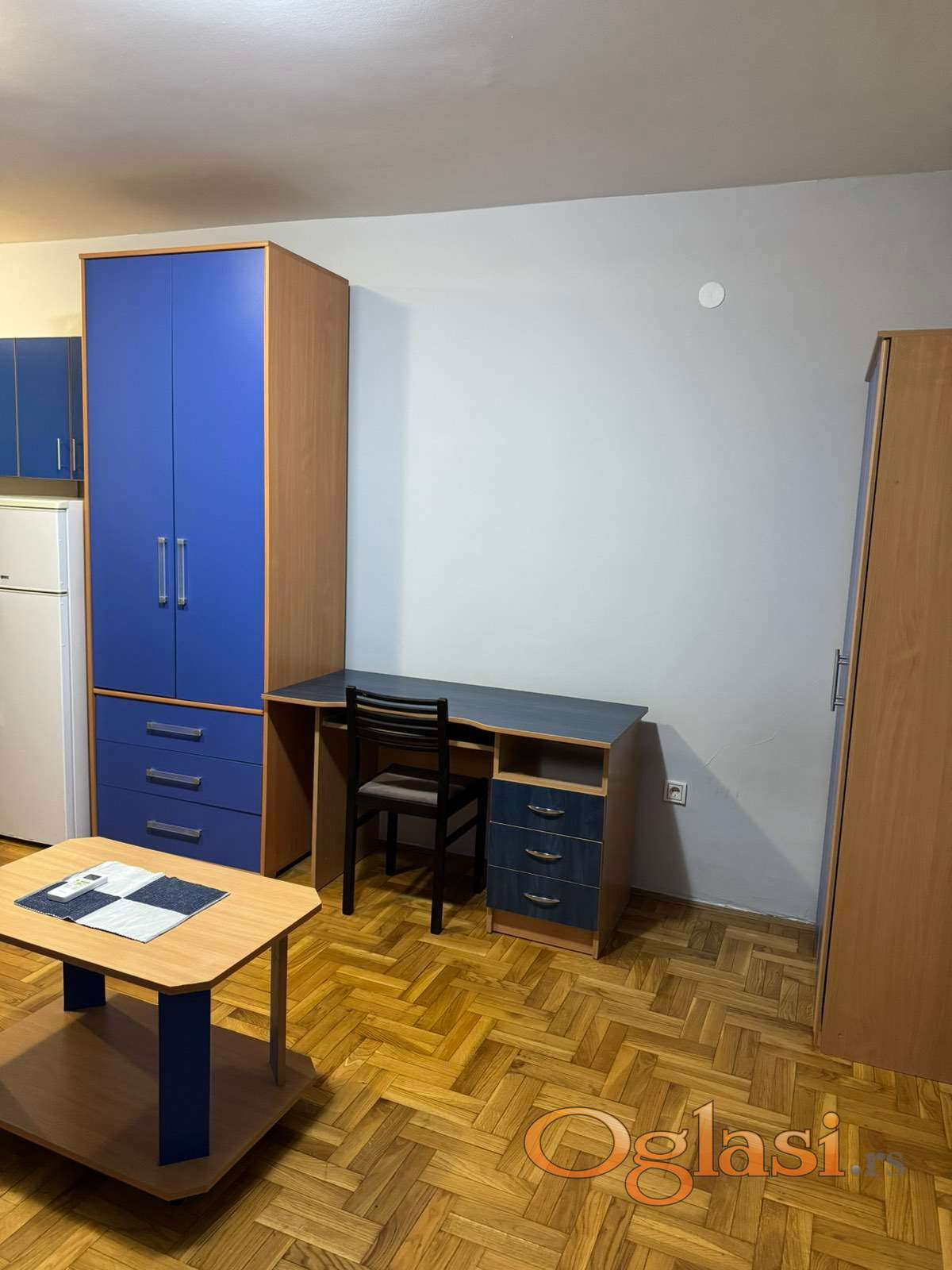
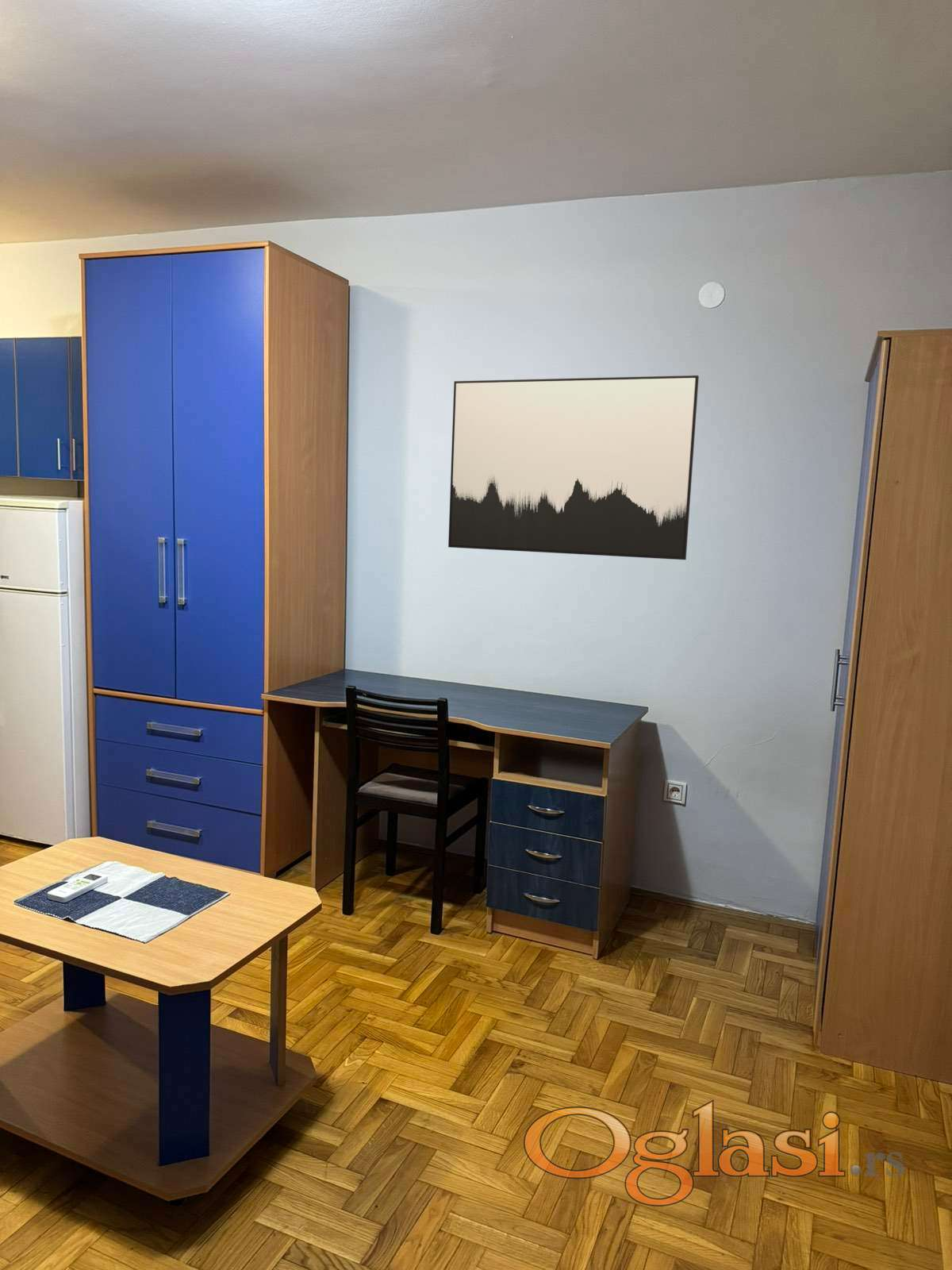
+ wall art (566, 467)
